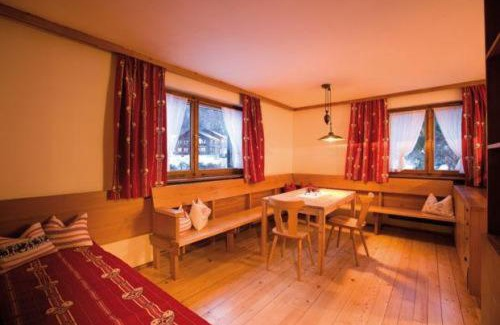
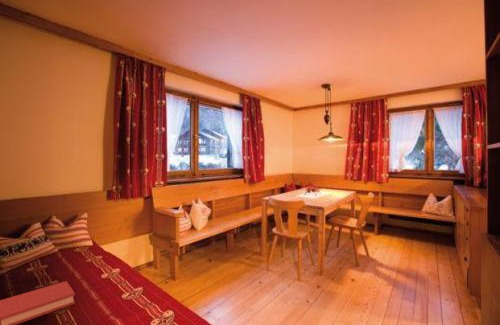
+ hardback book (37, 302)
